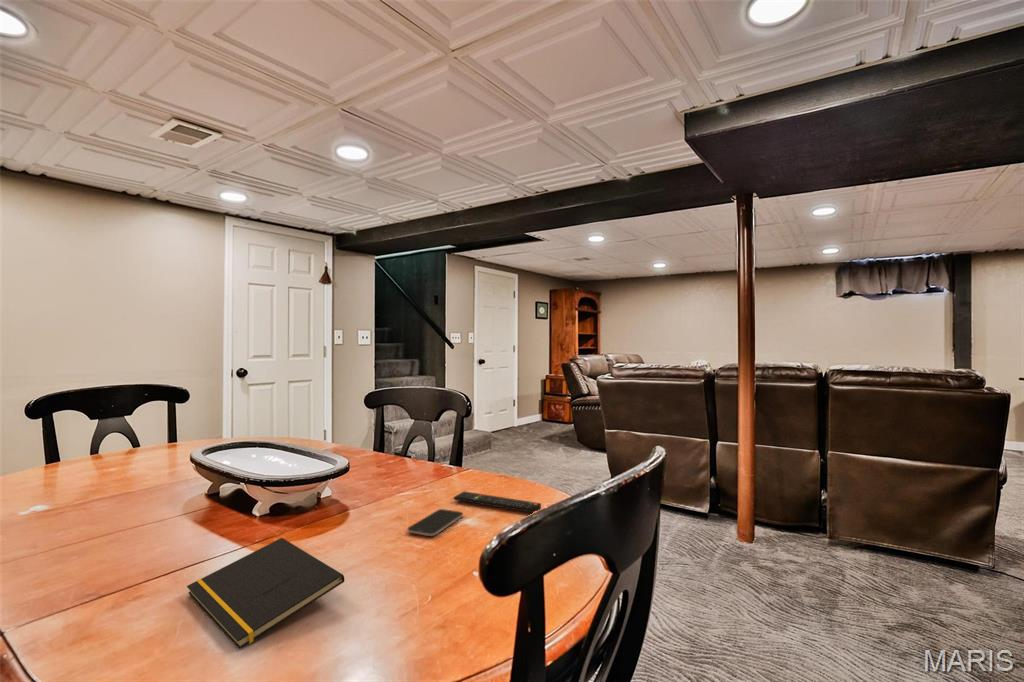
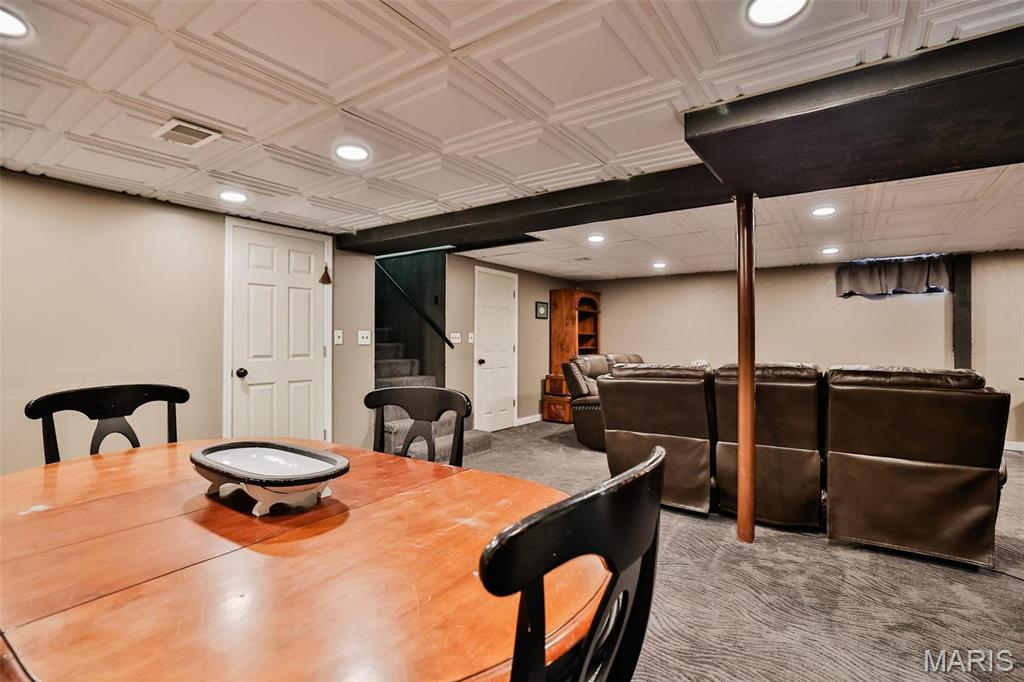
- smartphone (436, 521)
- notepad (264, 583)
- remote control (497, 502)
